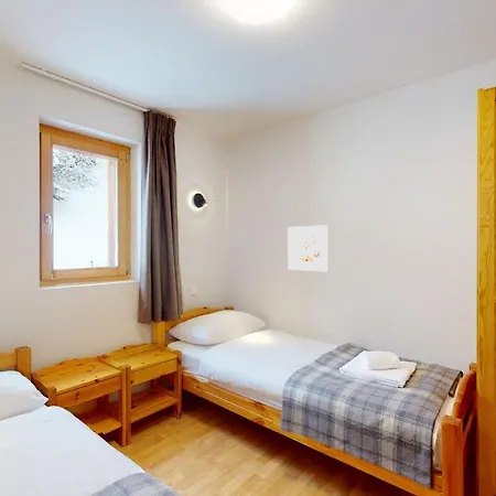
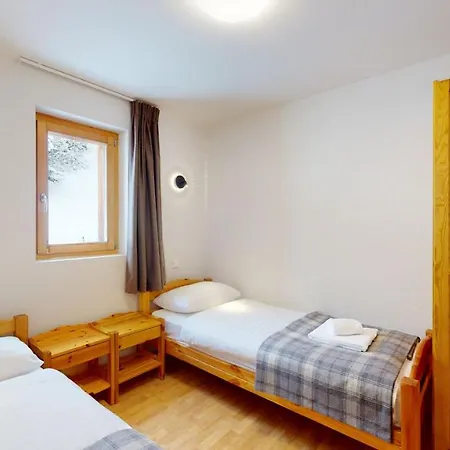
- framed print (306, 248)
